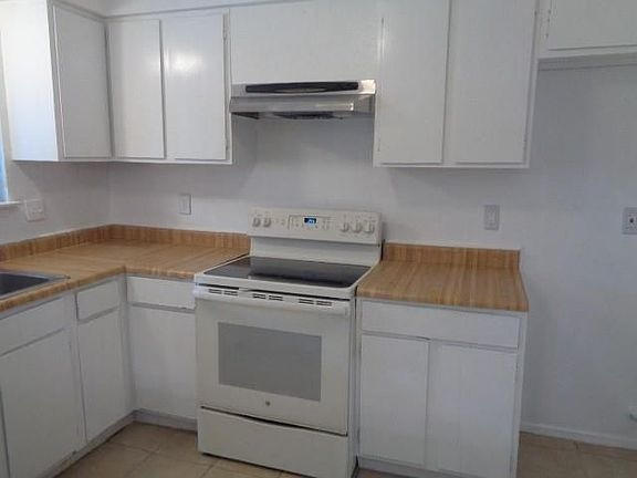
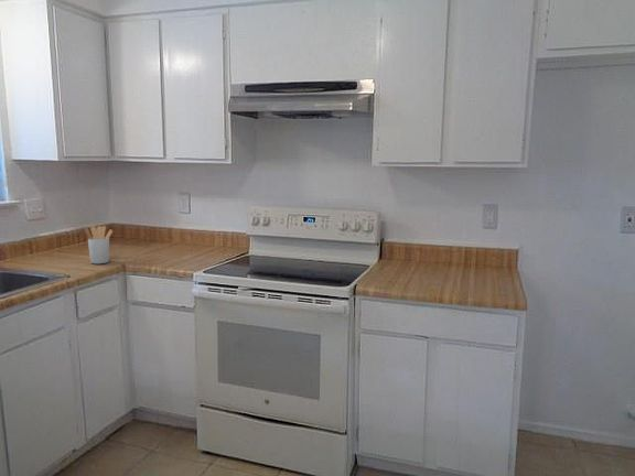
+ utensil holder (98, 244)
